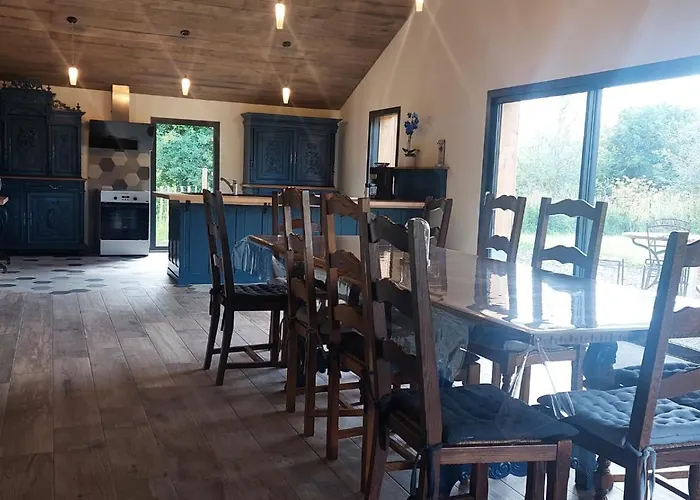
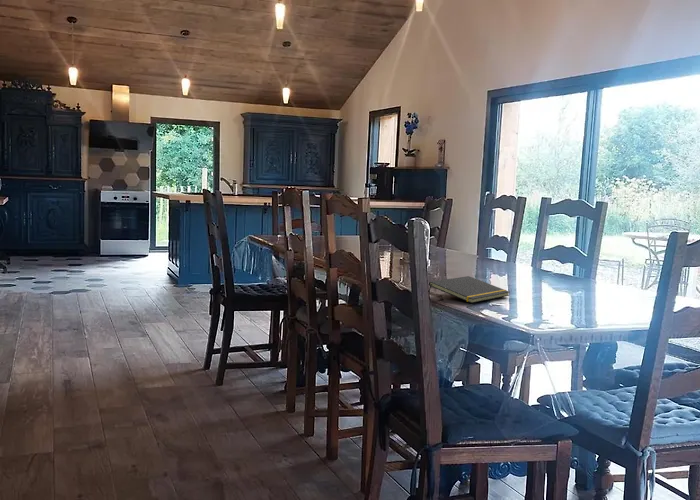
+ notepad (469, 288)
